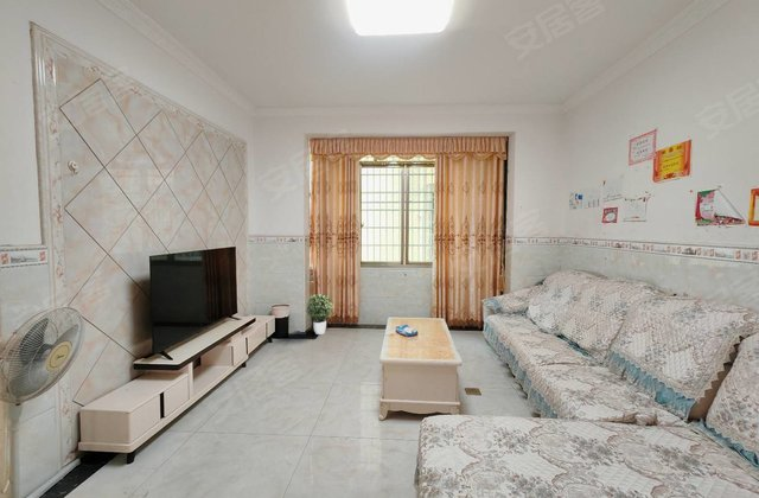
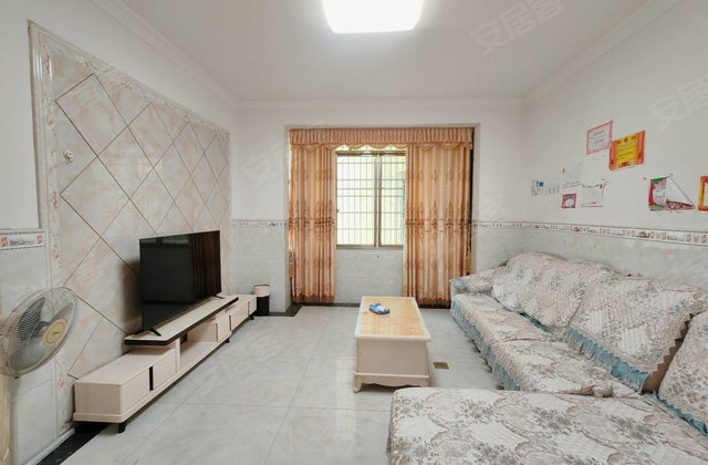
- potted plant (319, 313)
